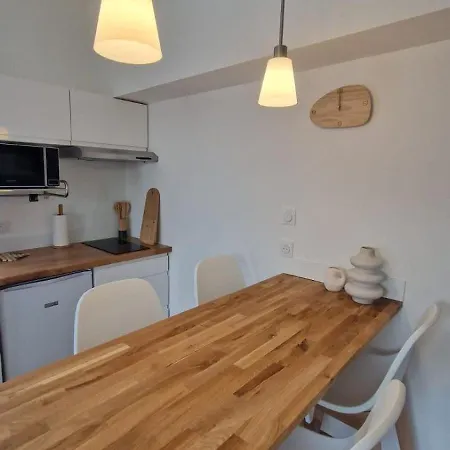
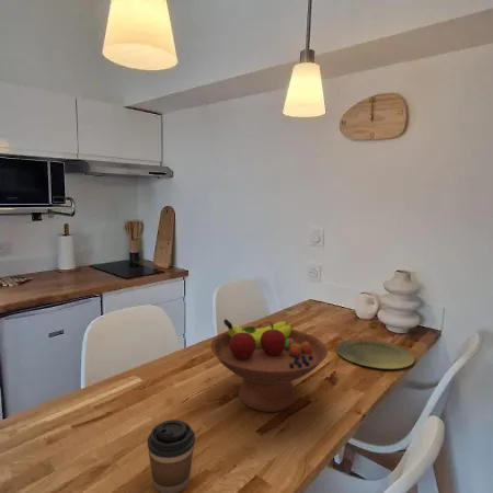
+ plate (374, 353)
+ coffee cup (171, 452)
+ fruit bowl (267, 362)
